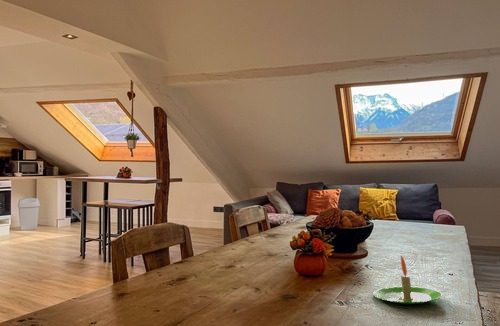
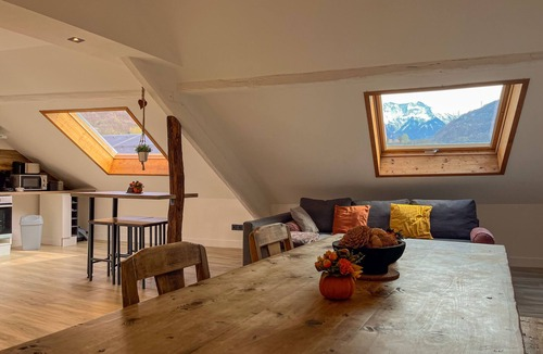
- candle (405, 276)
